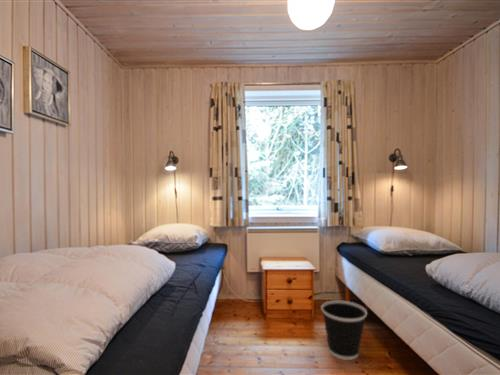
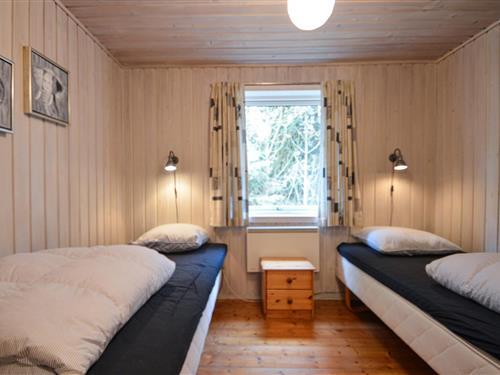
- wastebasket (343, 330)
